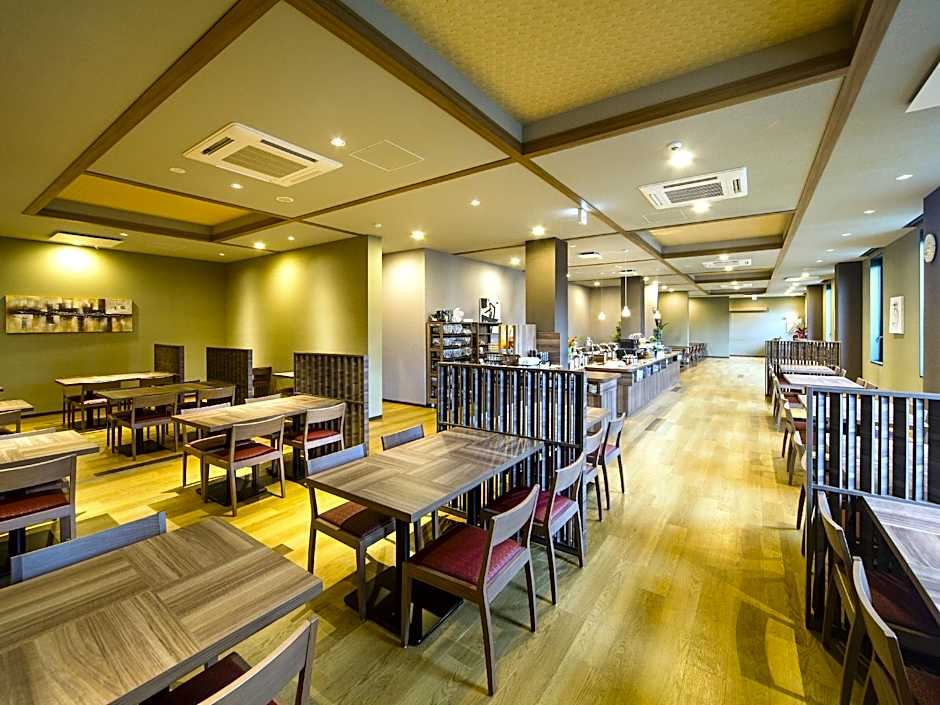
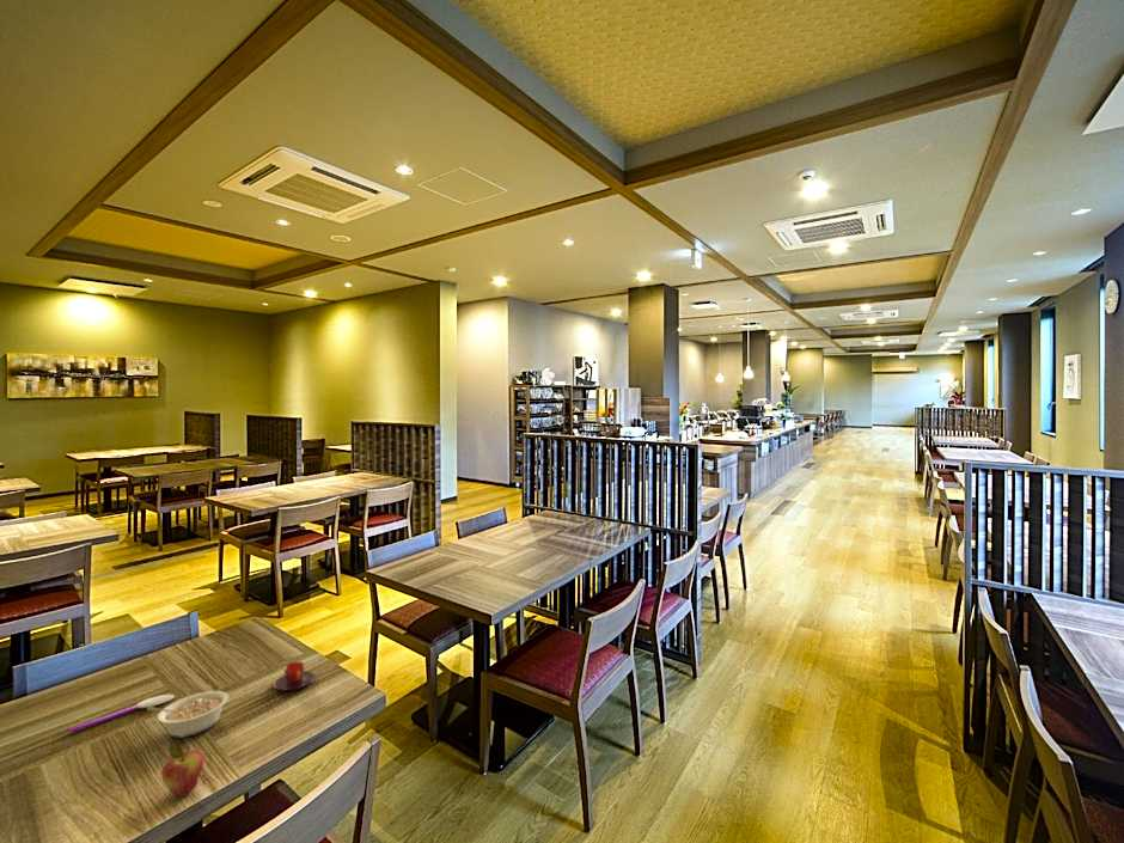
+ spoon (124, 710)
+ legume (191, 715)
+ teacup (294, 674)
+ fruit (182, 766)
